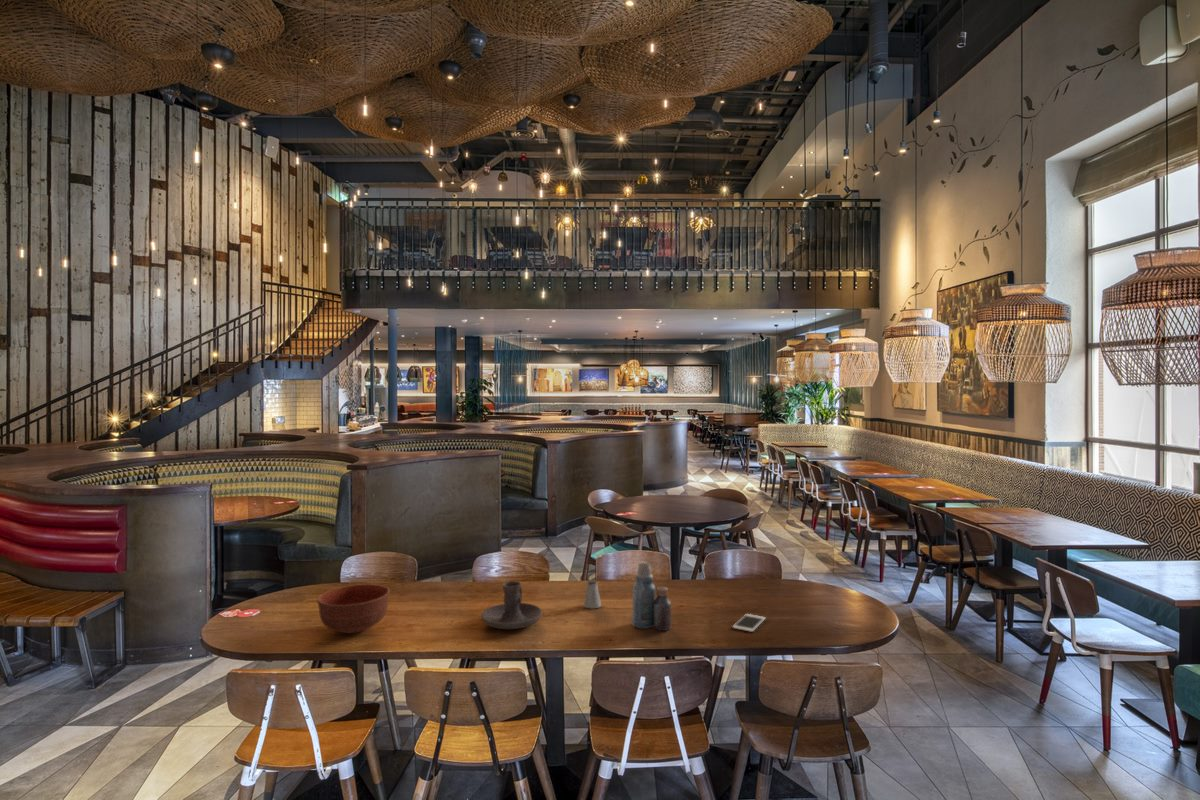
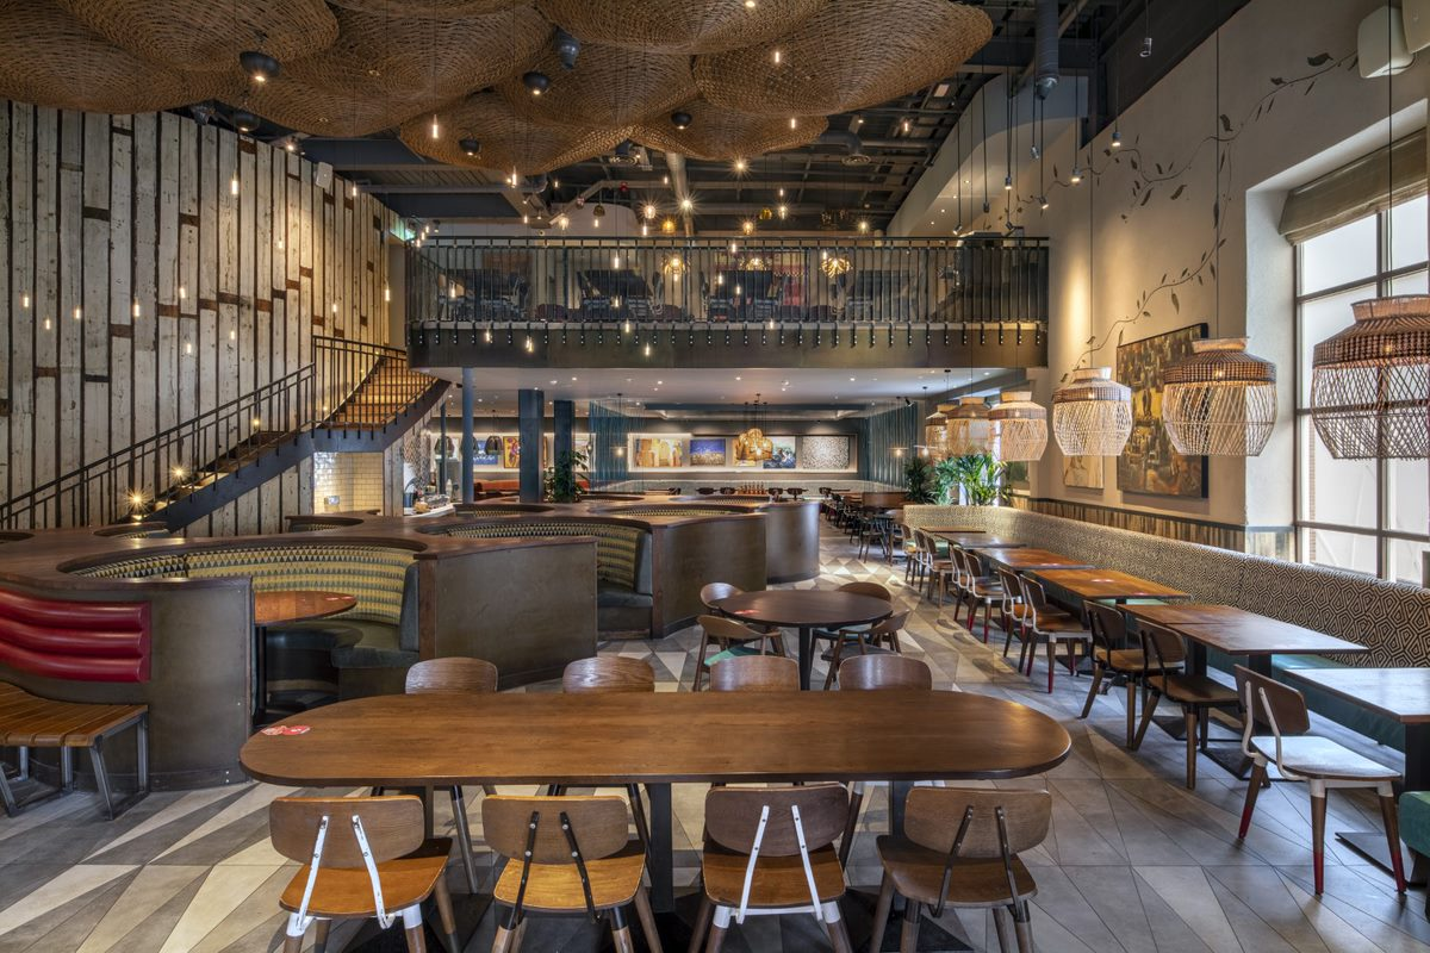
- cell phone (749, 622)
- bottle (651, 594)
- candle holder (513, 601)
- saltshaker (592, 593)
- bowl (354, 611)
